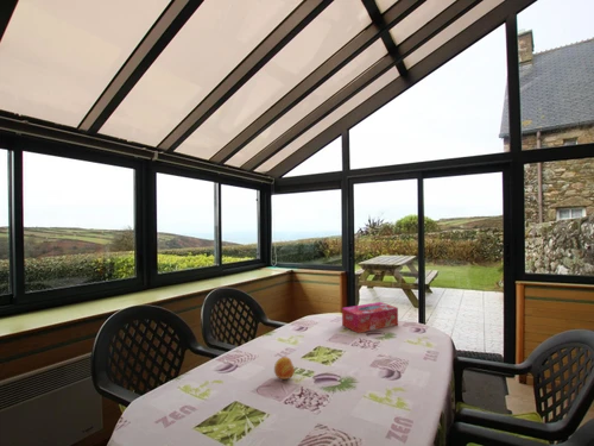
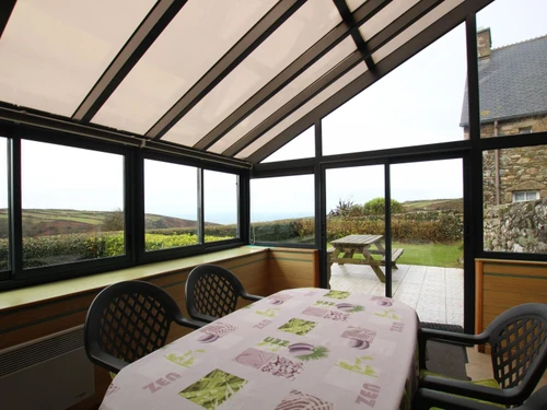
- tissue box (369, 316)
- fruit (284, 368)
